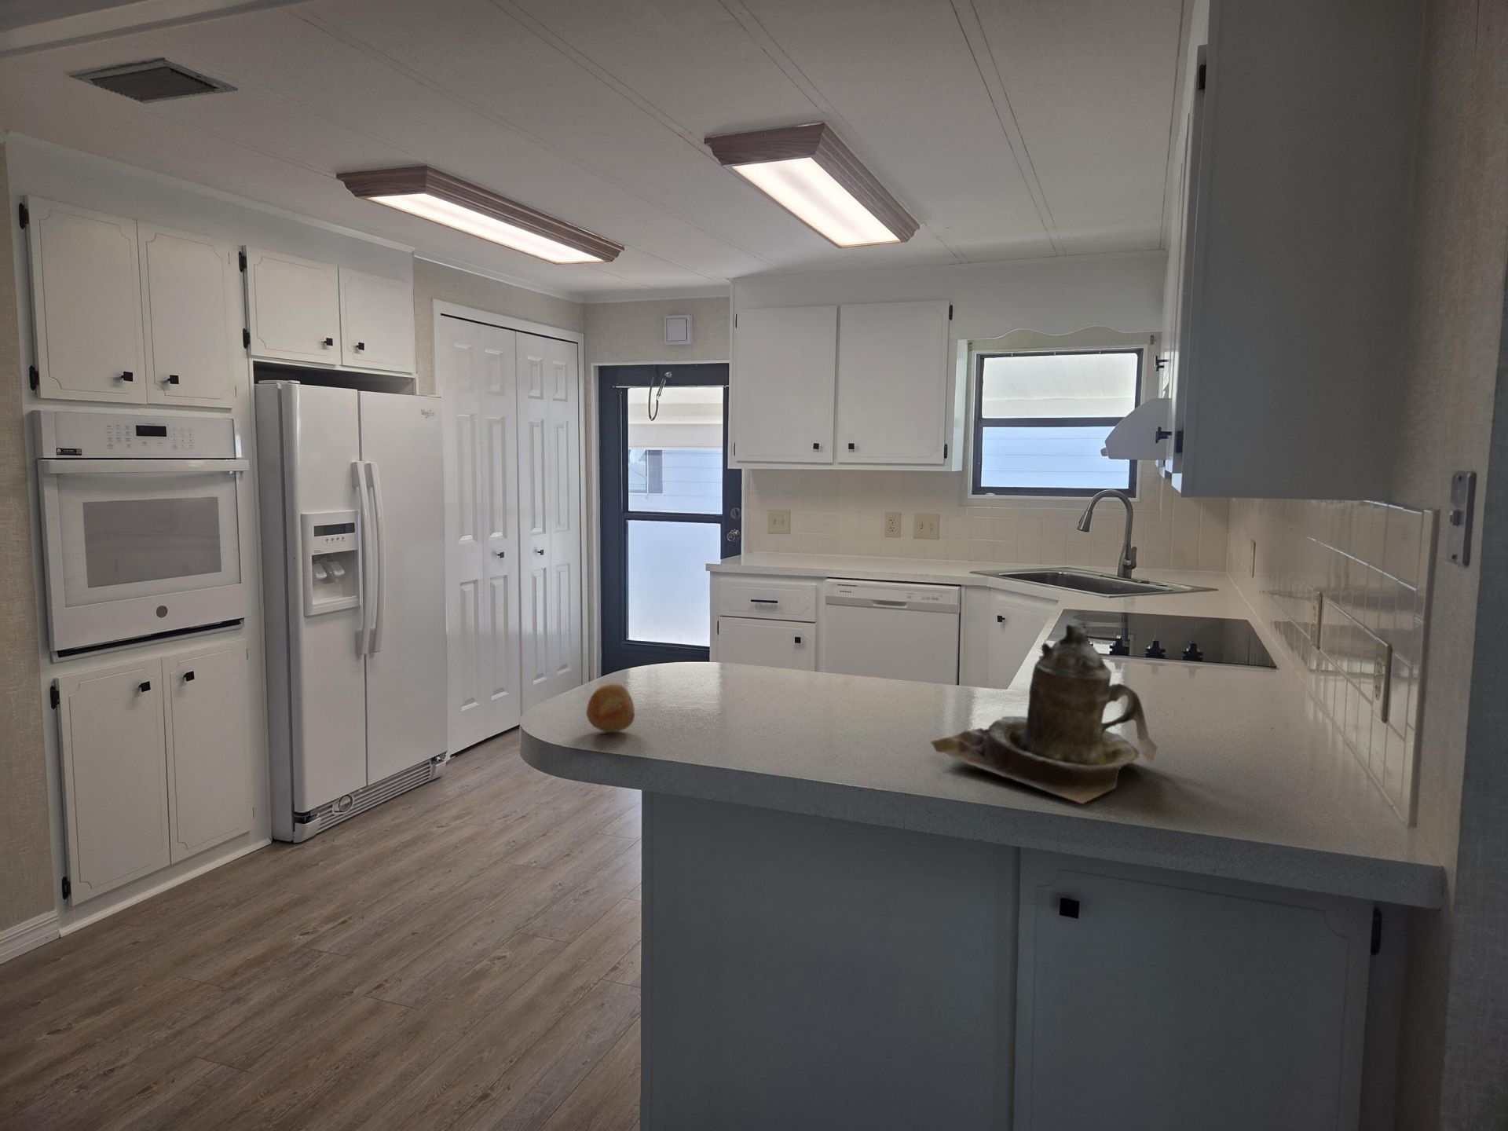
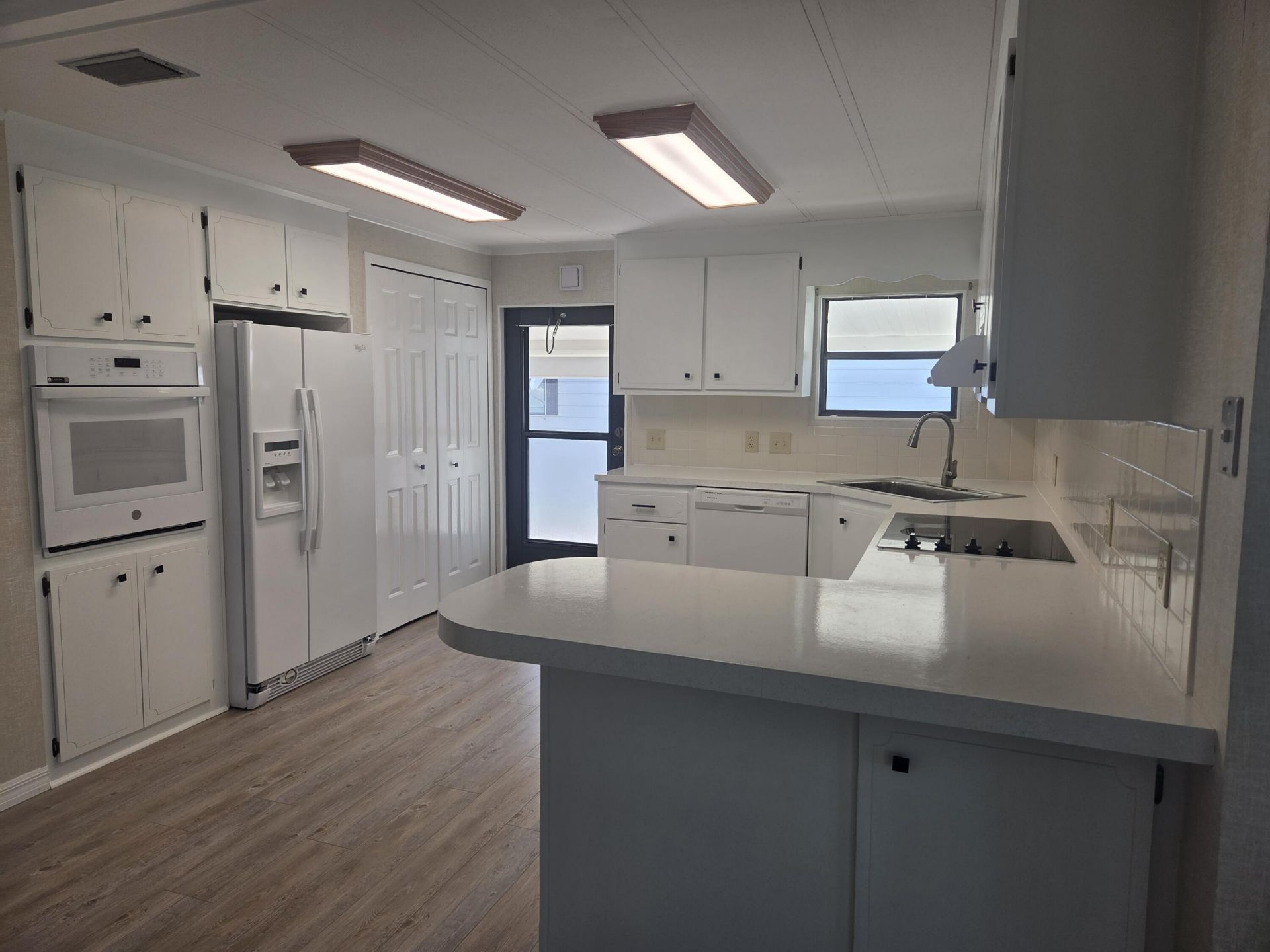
- fruit (612, 707)
- teapot (1048, 694)
